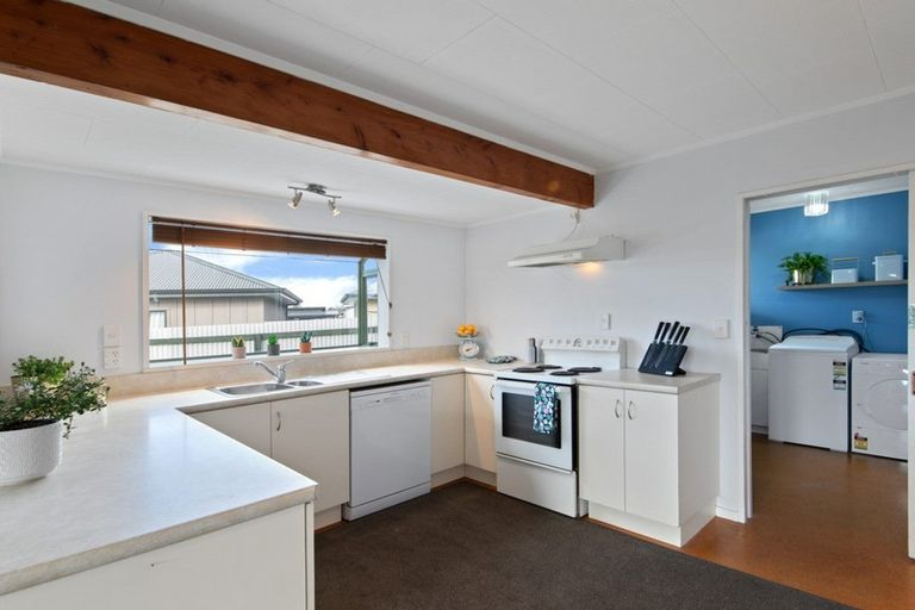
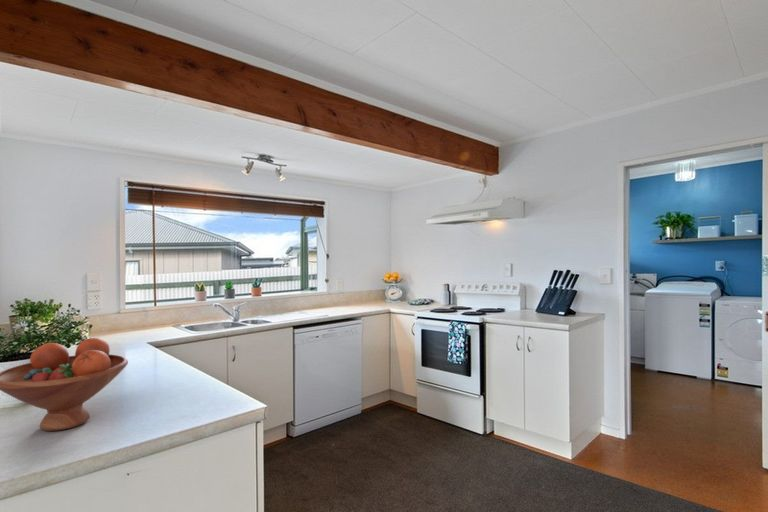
+ fruit bowl (65, 384)
